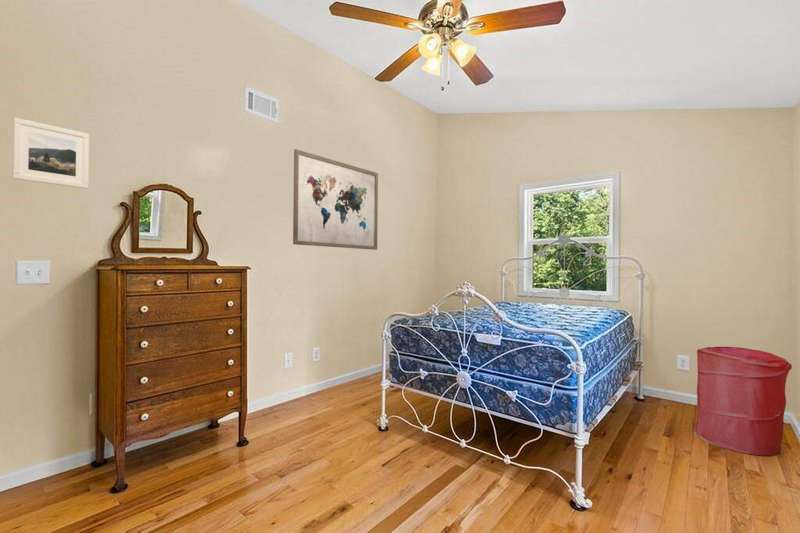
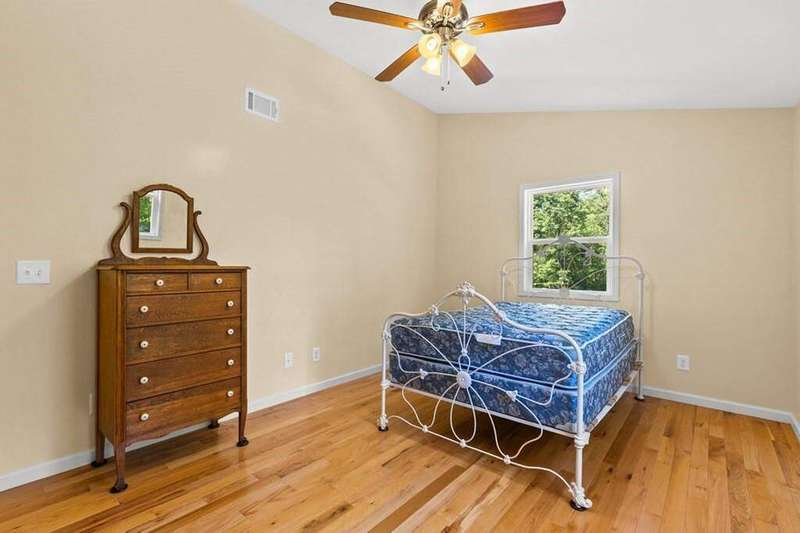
- laundry hamper (739, 395)
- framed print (52, 155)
- wall art (340, 204)
